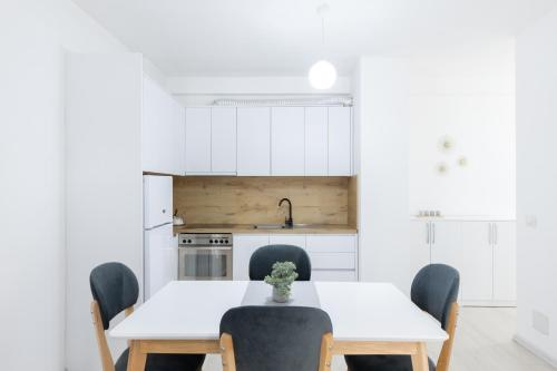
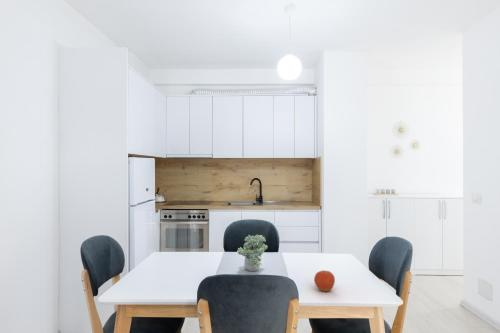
+ fruit (324, 280)
